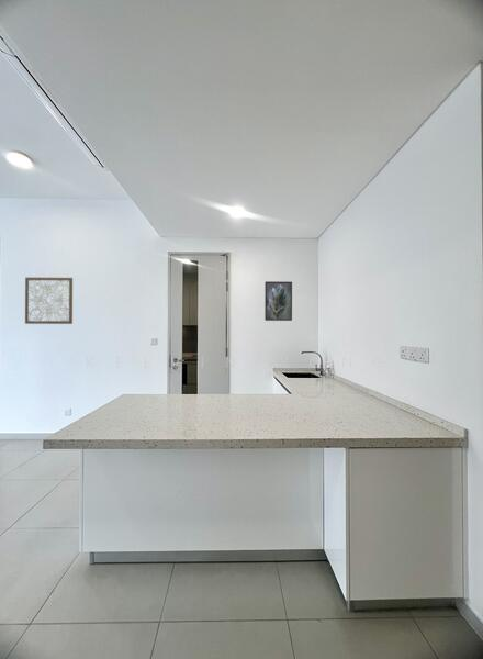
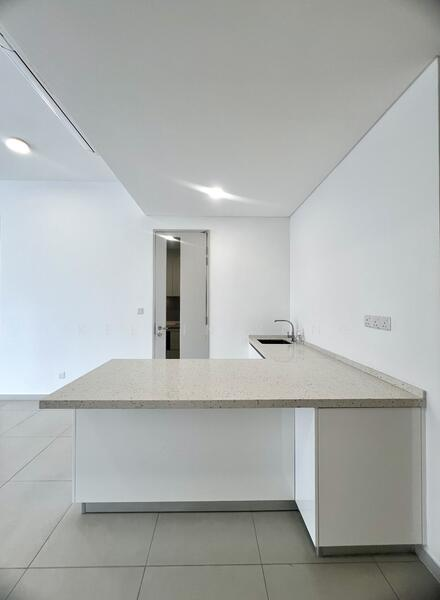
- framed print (278, 301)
- wall art (50, 299)
